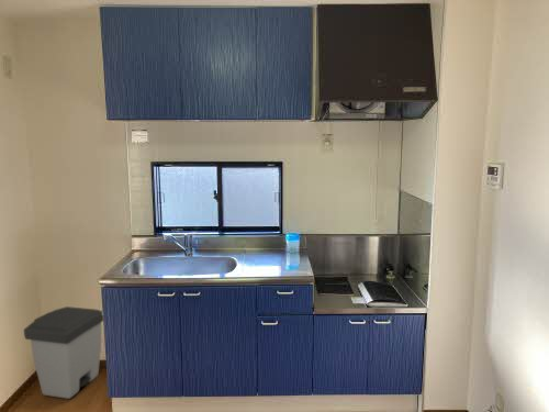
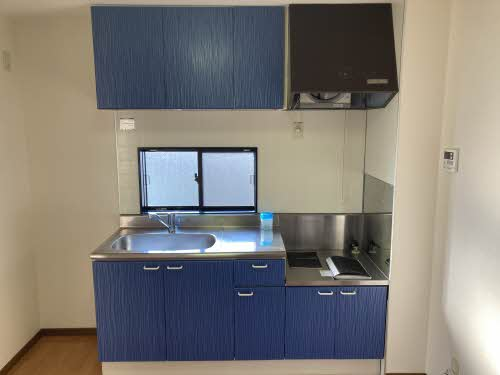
- trash can (67, 350)
